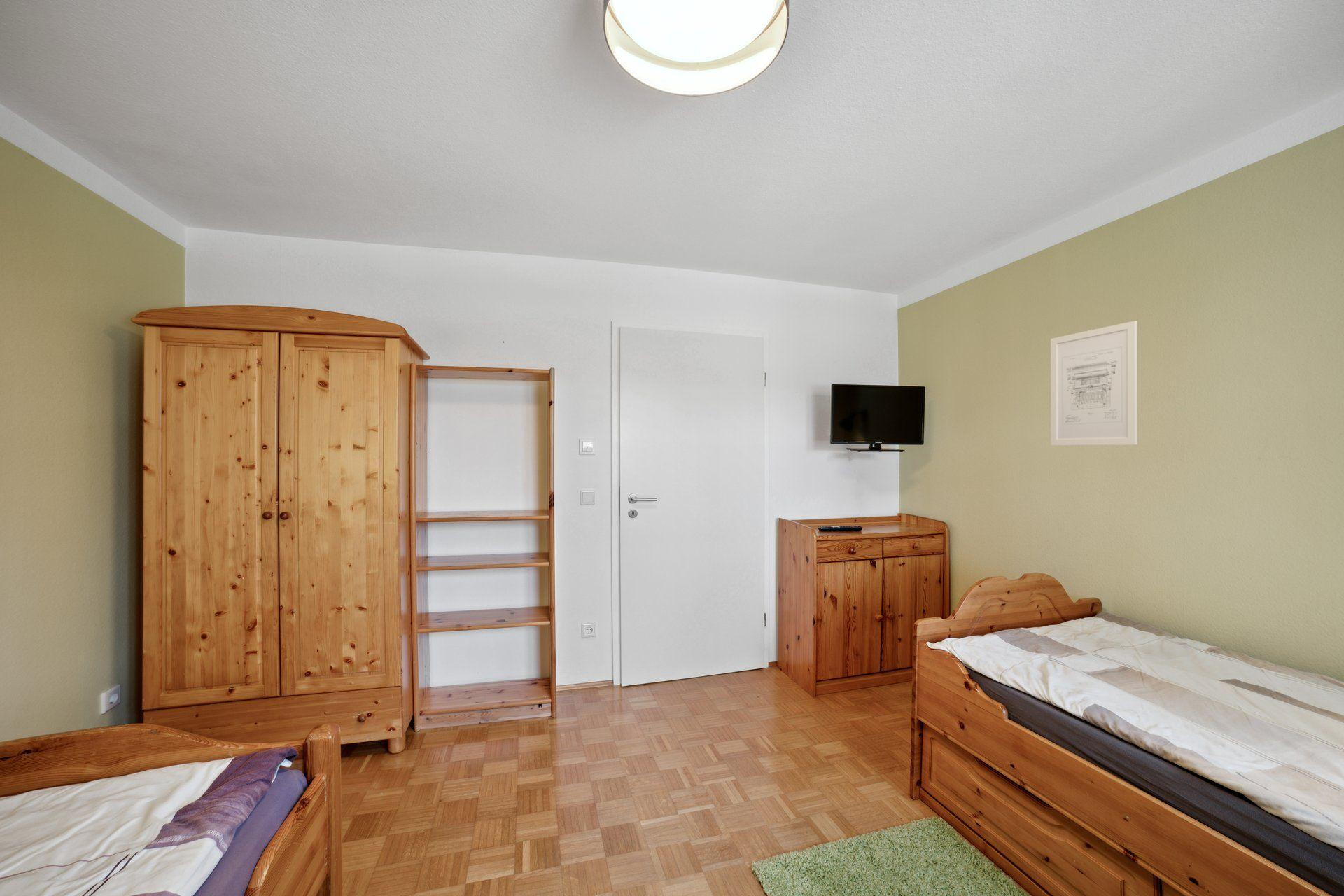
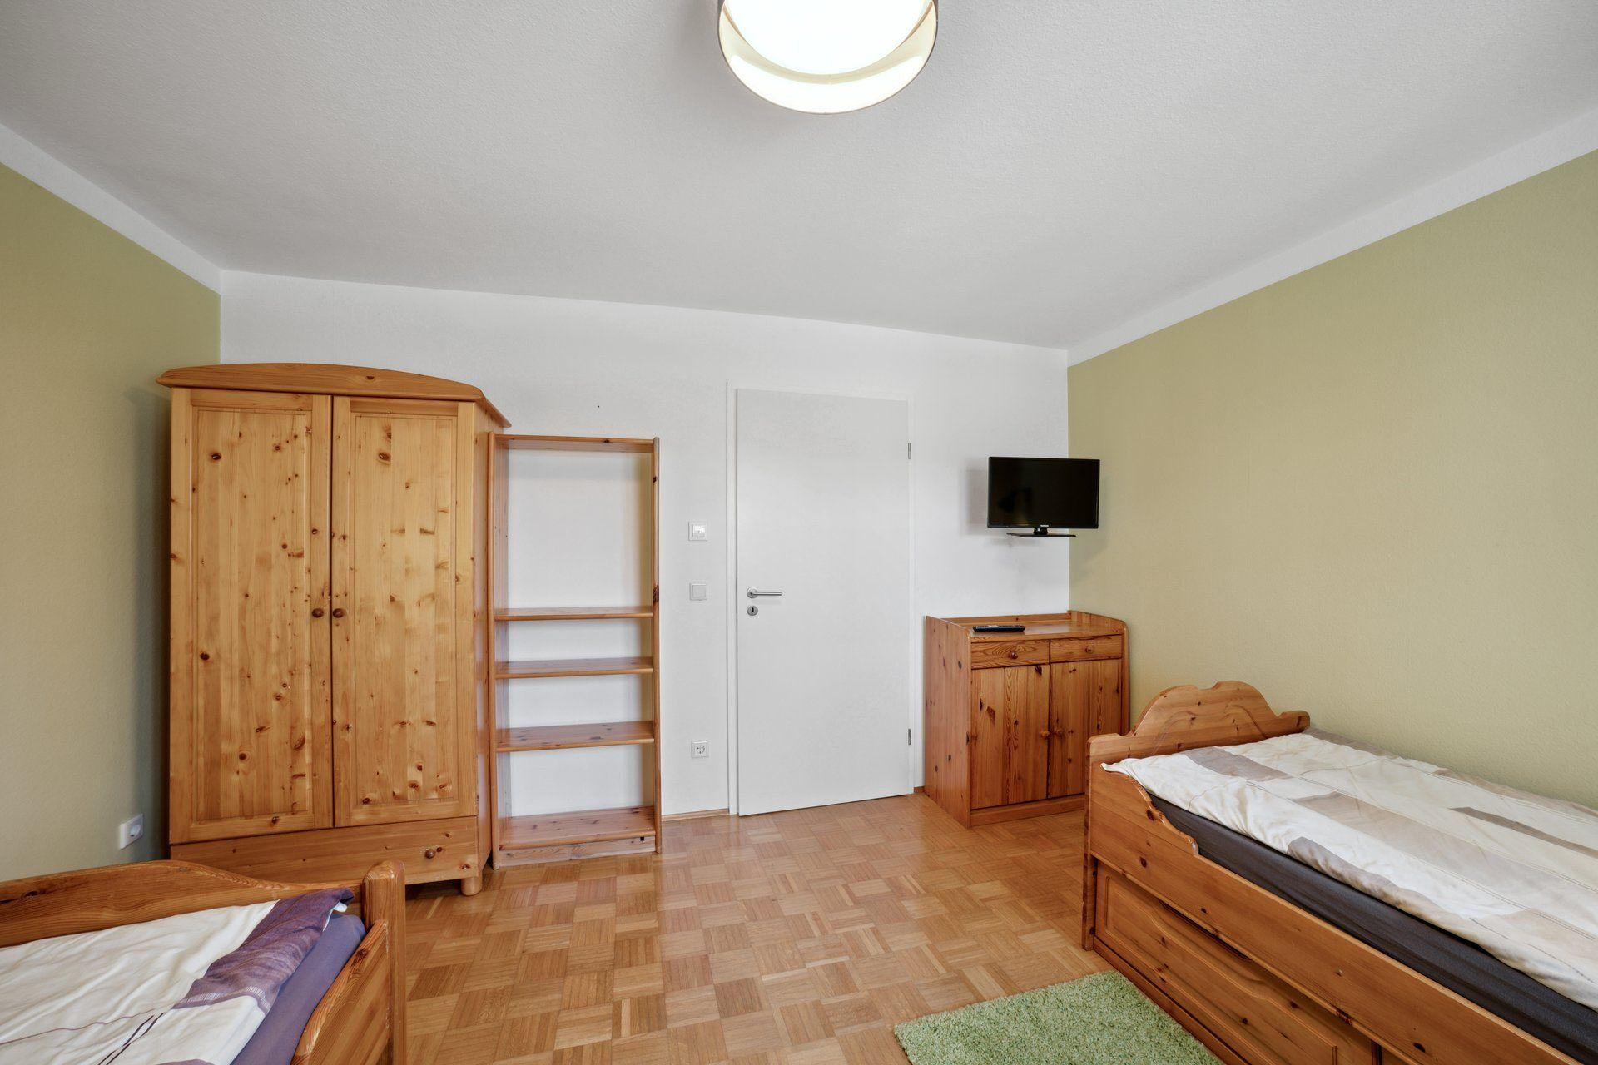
- wall art (1091, 387)
